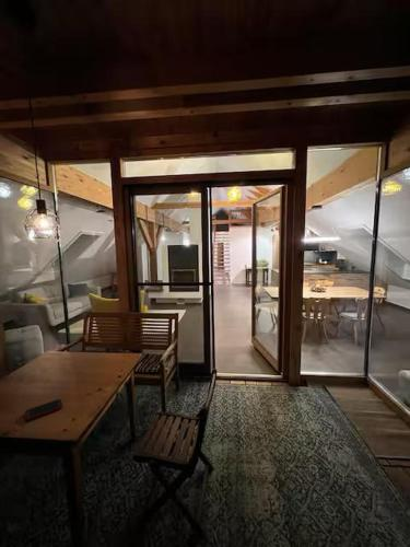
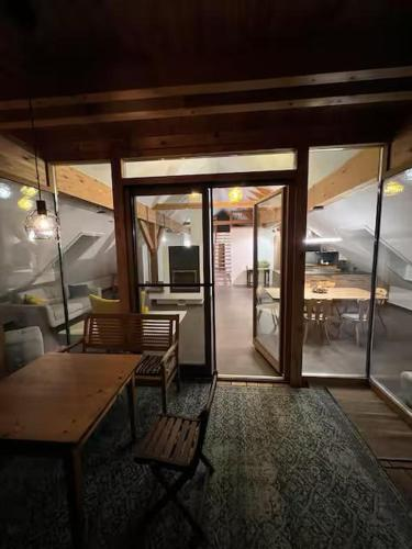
- cell phone (44, 409)
